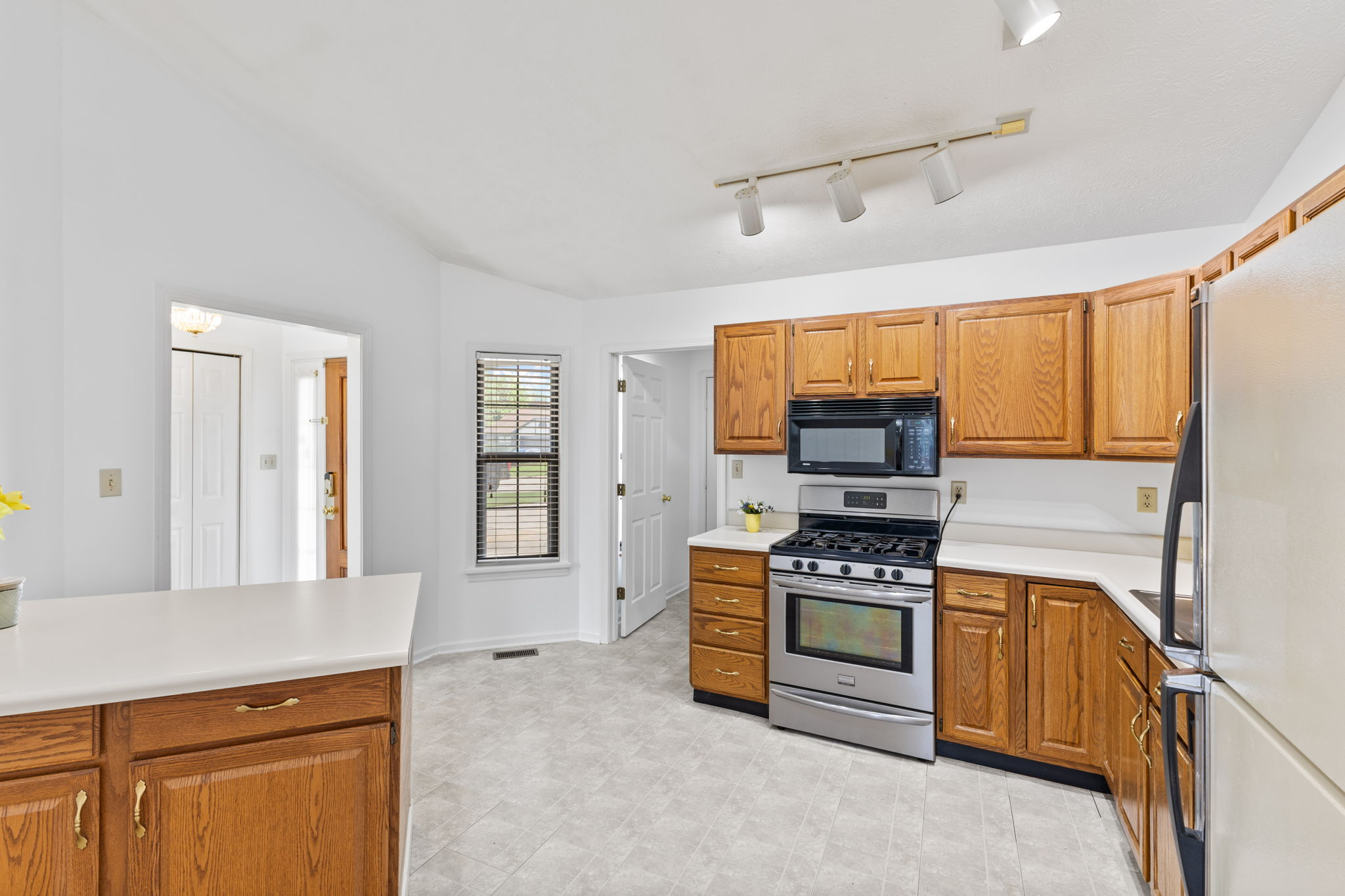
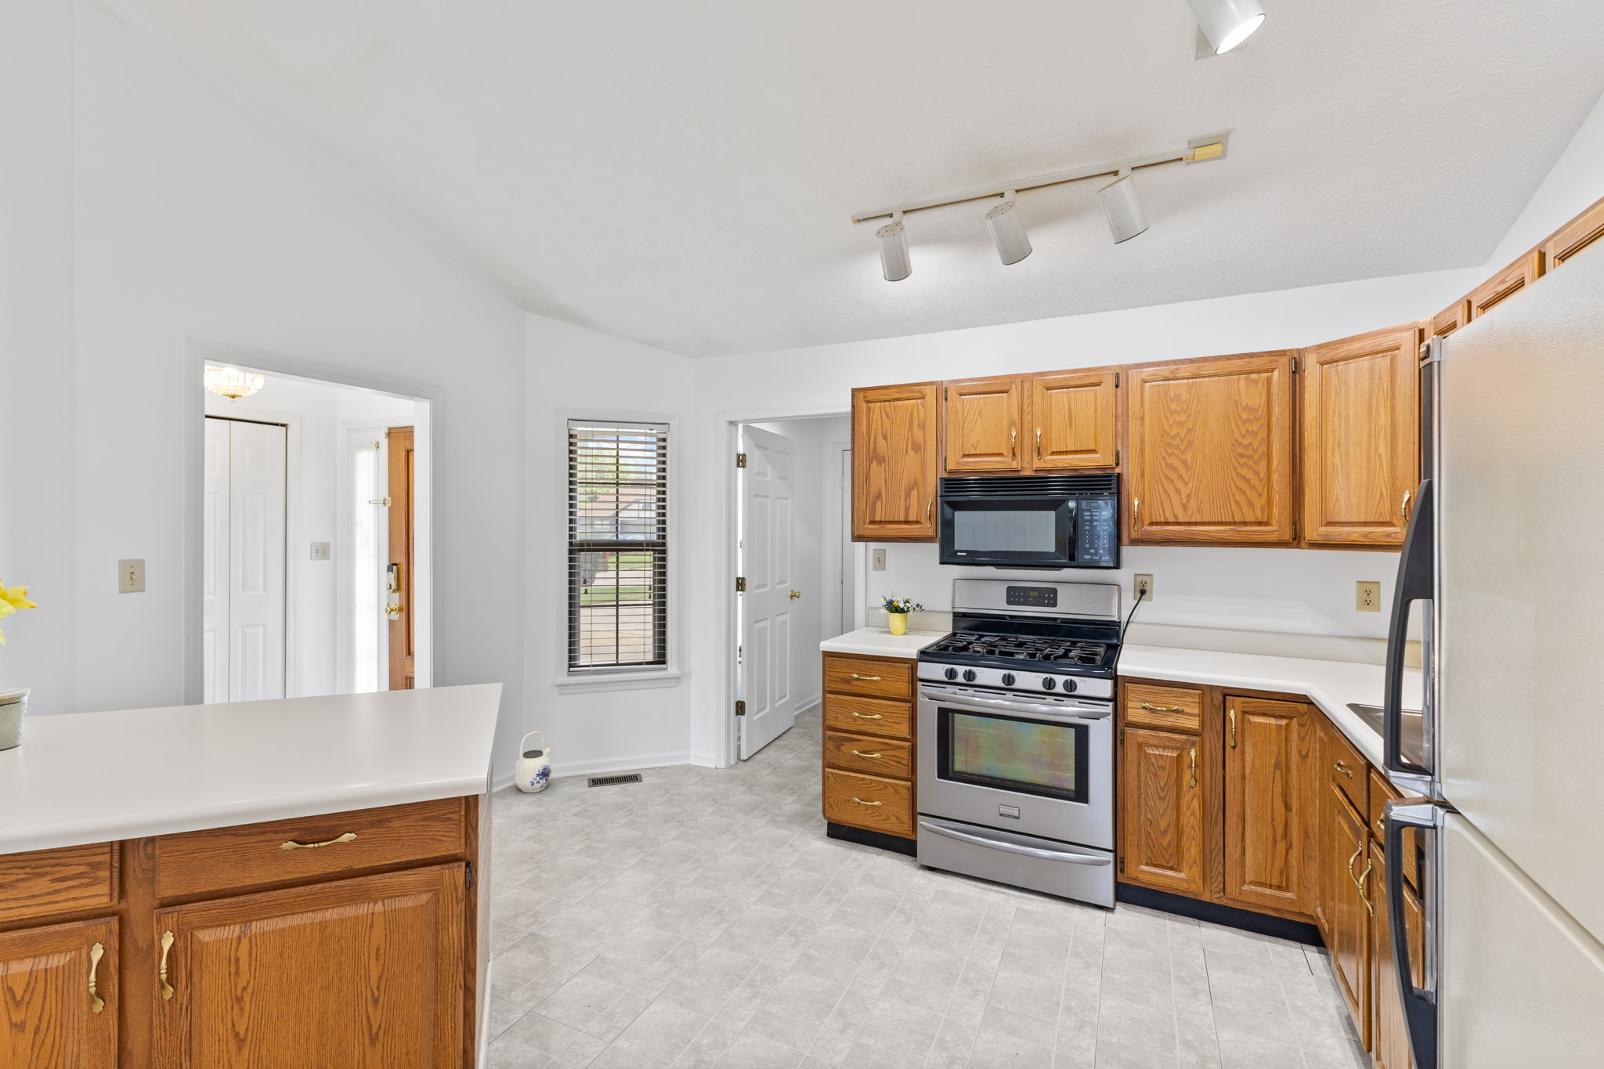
+ teapot (535, 760)
